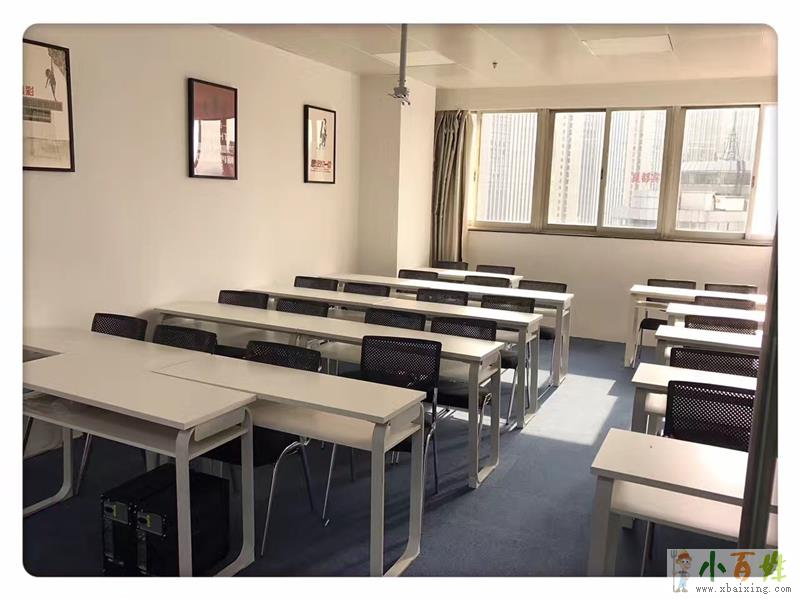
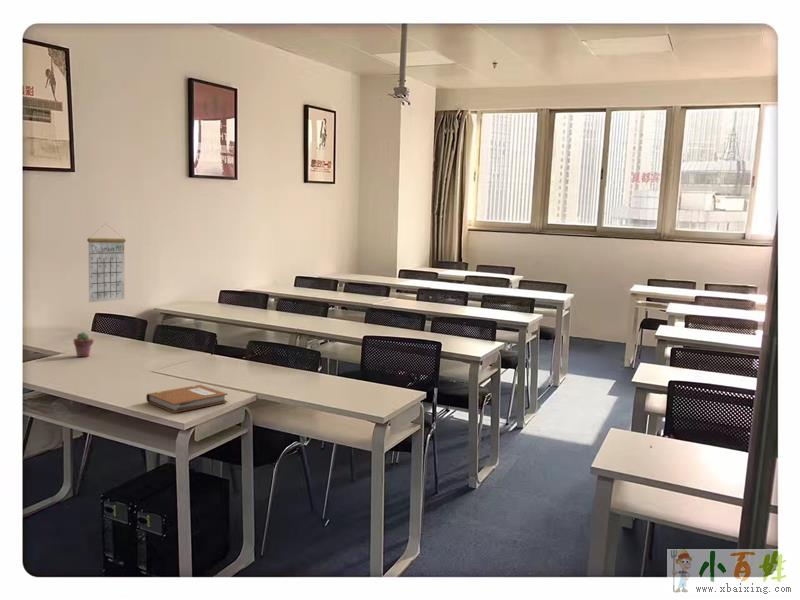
+ notebook (188, 397)
+ potted succulent (83, 343)
+ calendar (107, 262)
